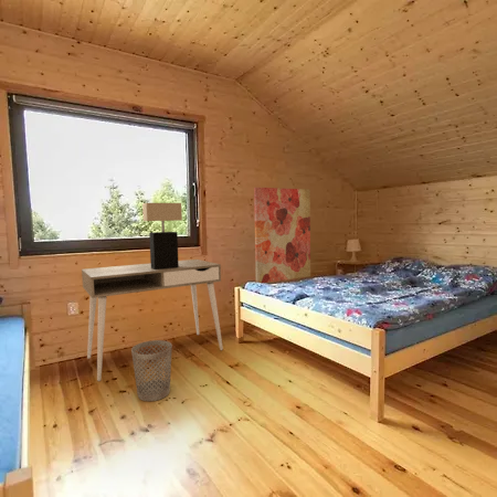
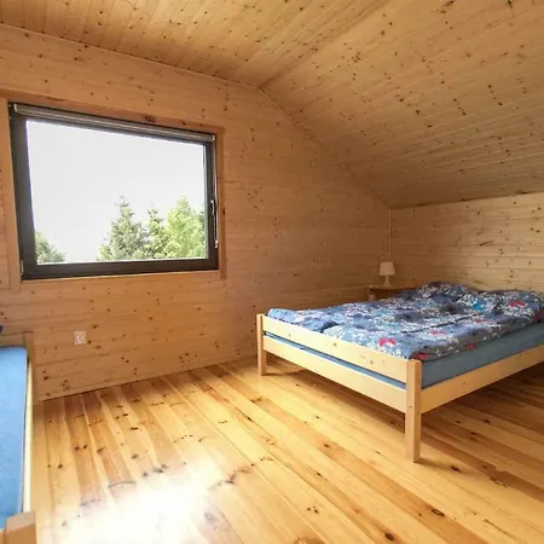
- table lamp (162, 235)
- wall art (284, 234)
- wastebasket (152, 370)
- desk (154, 289)
